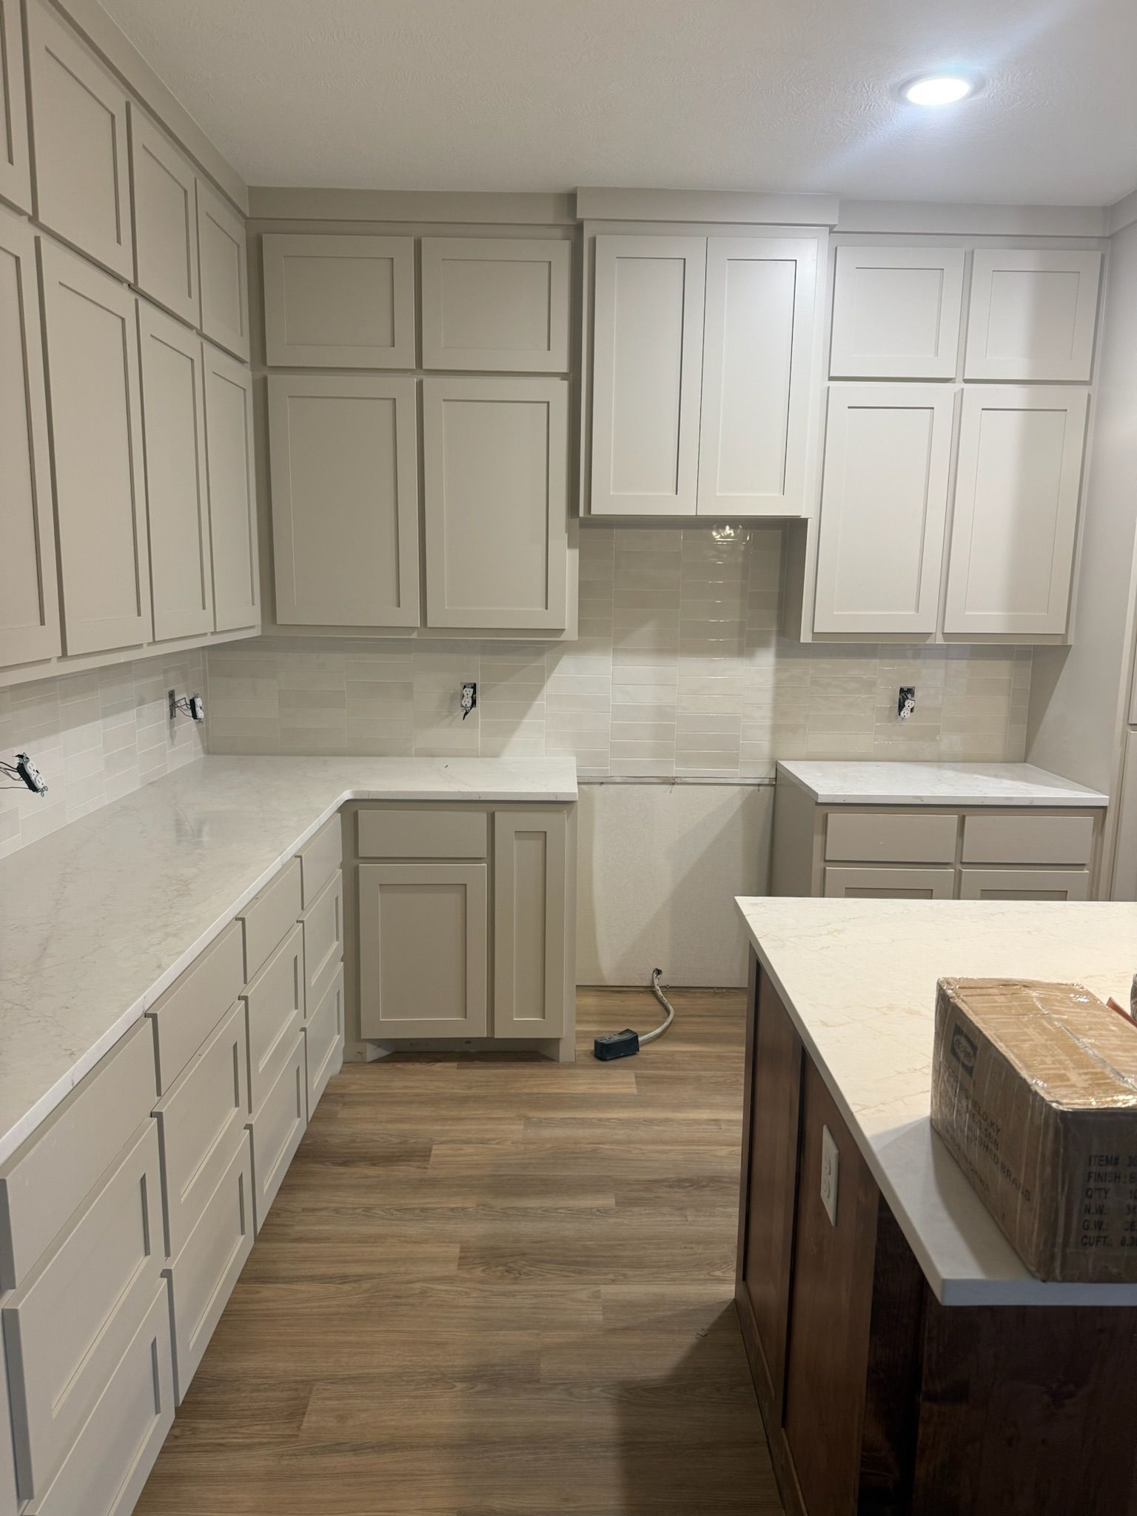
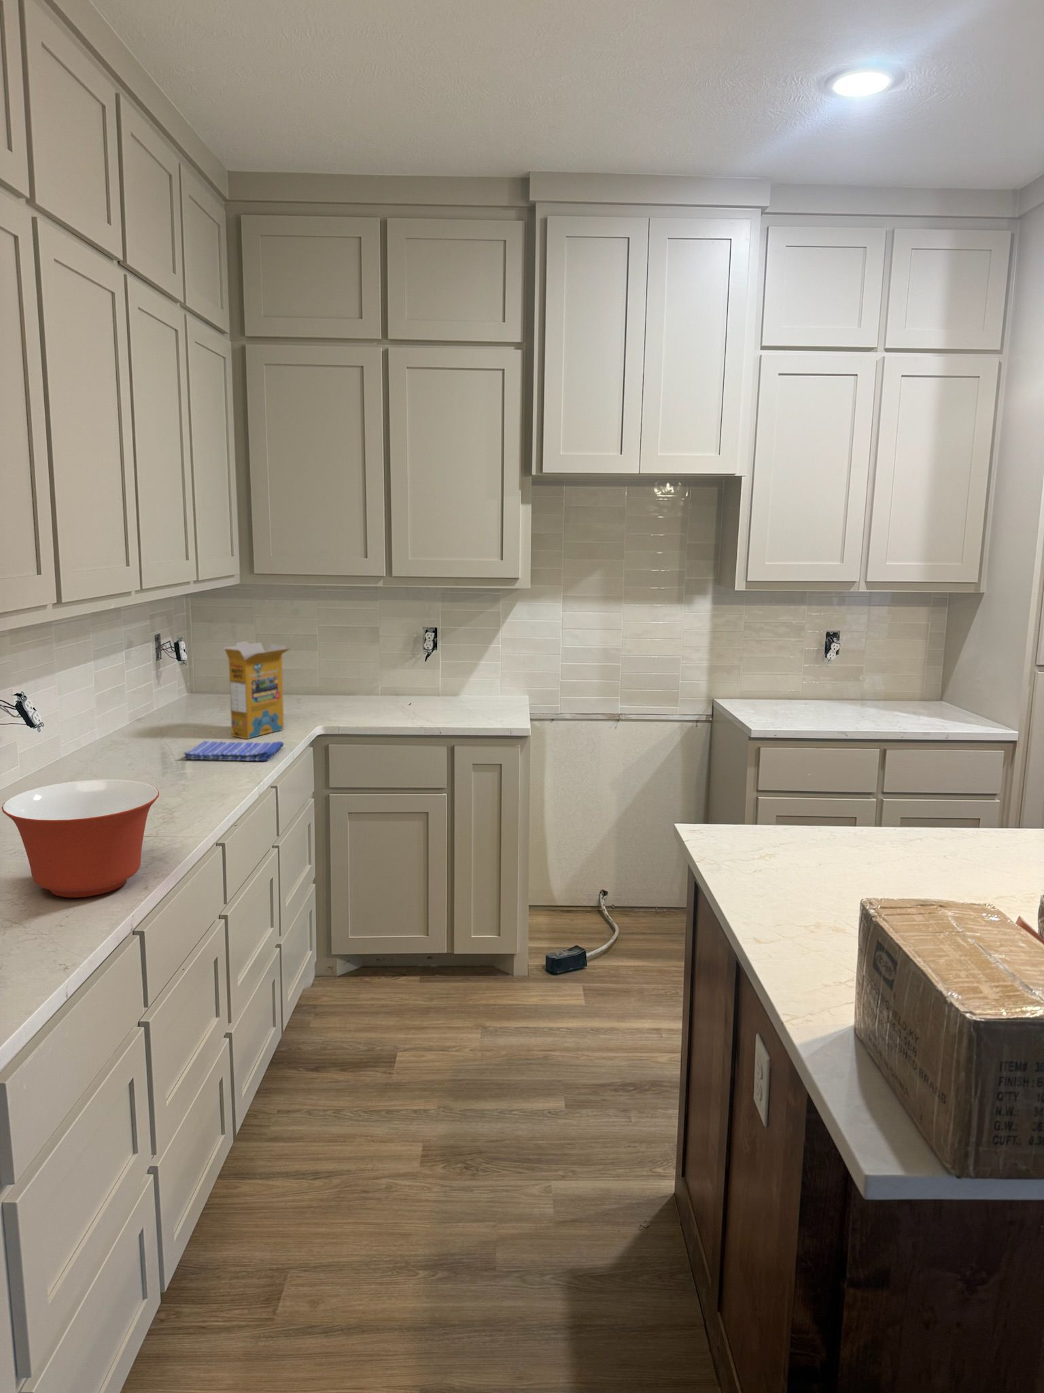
+ mixing bowl (86, 841)
+ dish towel (235, 748)
+ cereal box (260, 689)
